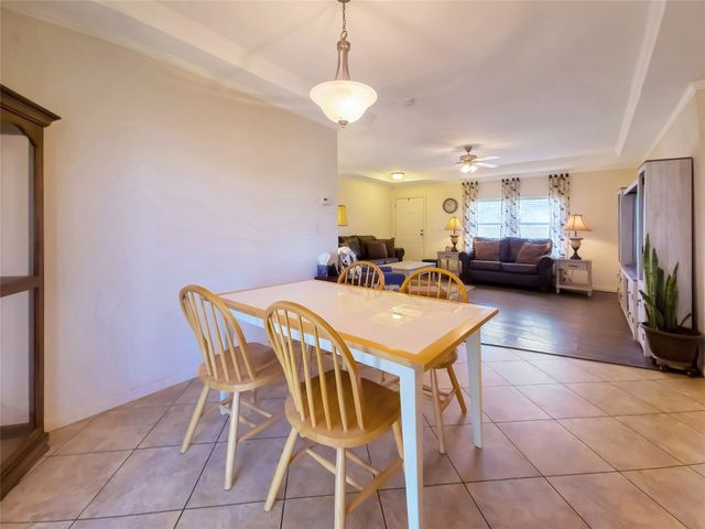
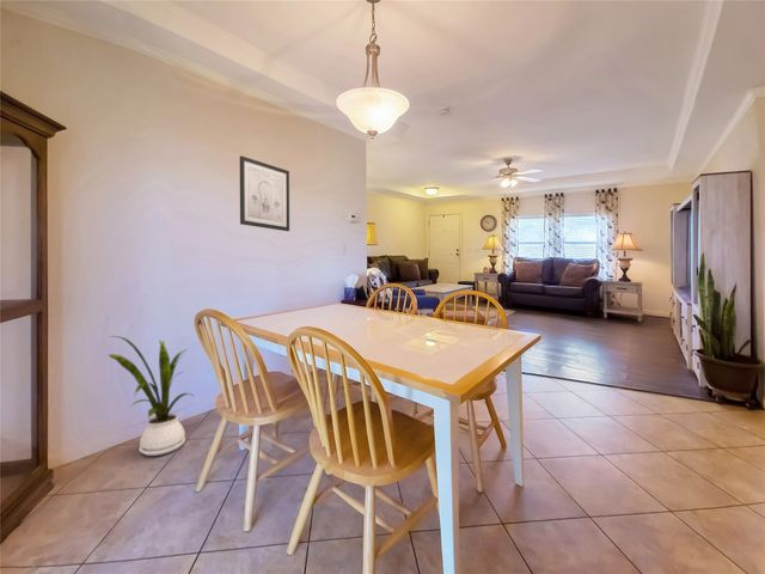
+ wall art (265, 195)
+ house plant (155, 390)
